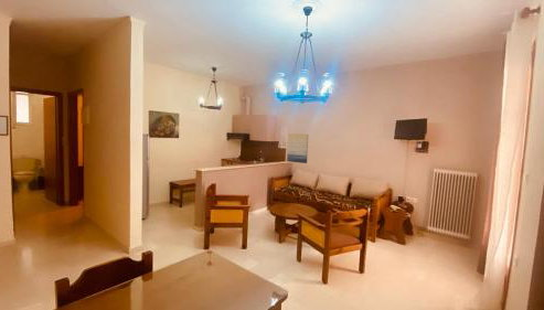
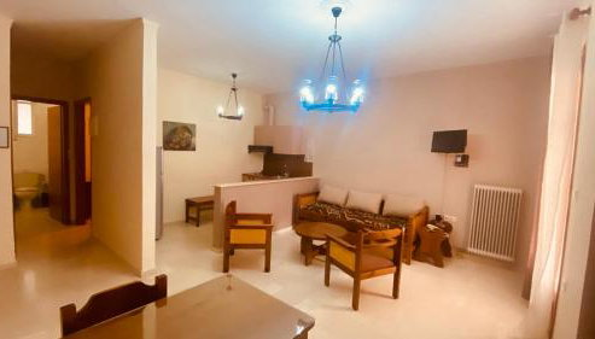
- wall art (297, 148)
